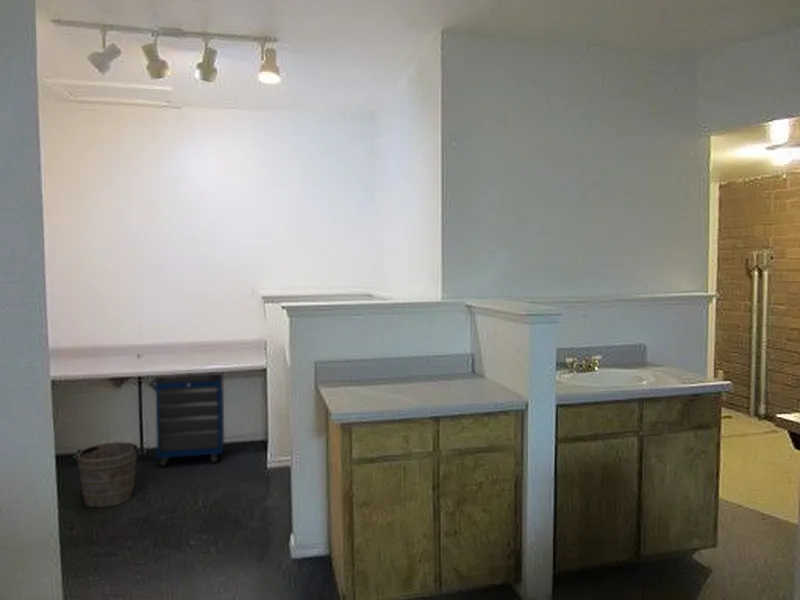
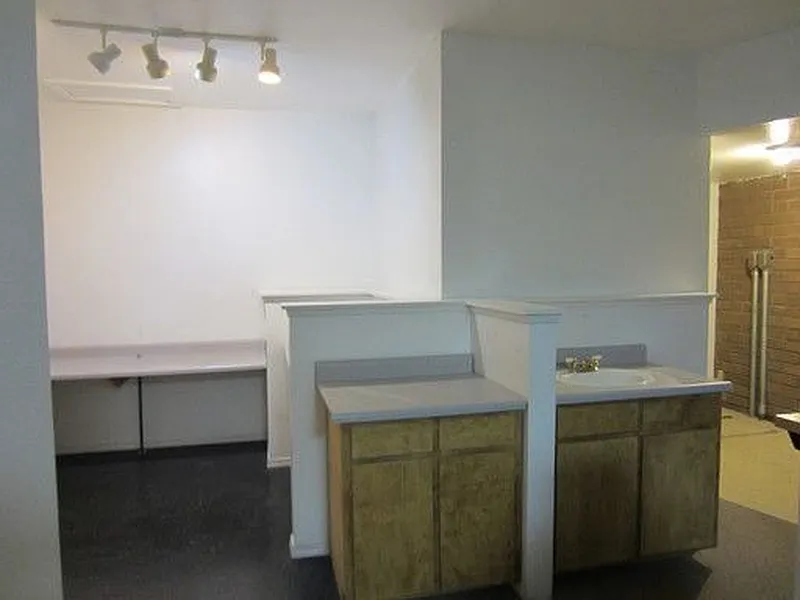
- cabinet (188, 418)
- bucket (106, 474)
